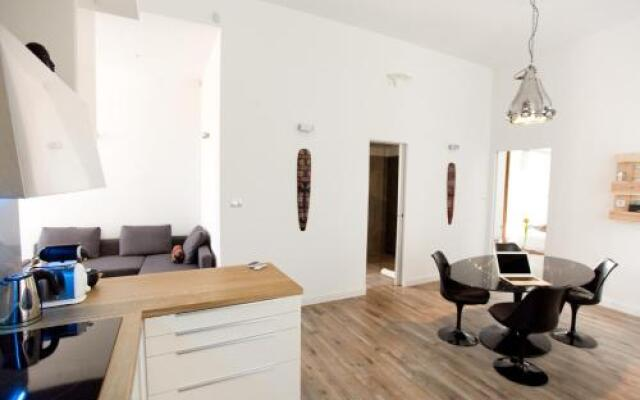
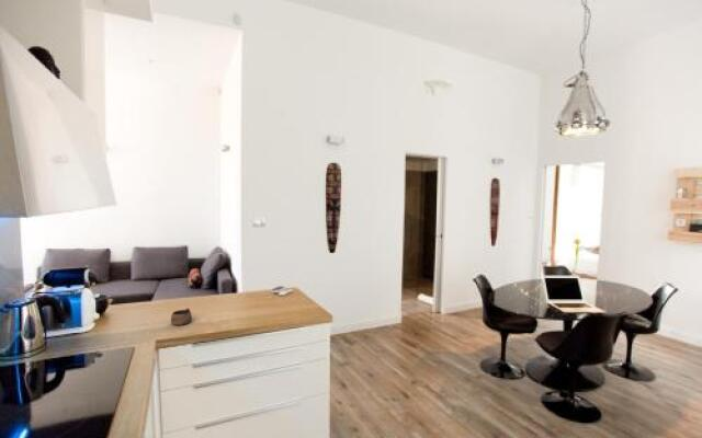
+ cup (183, 315)
